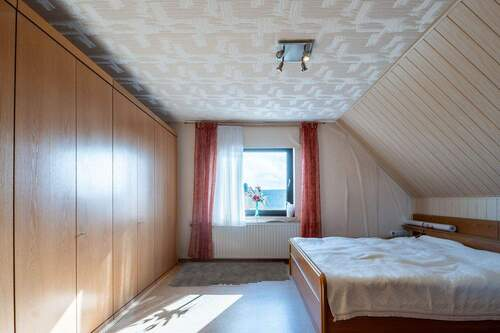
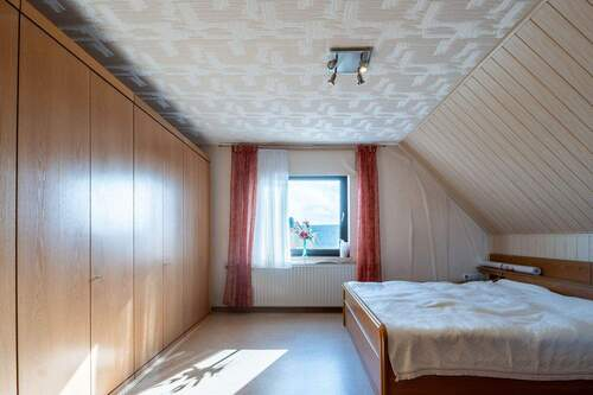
- rug (232, 273)
